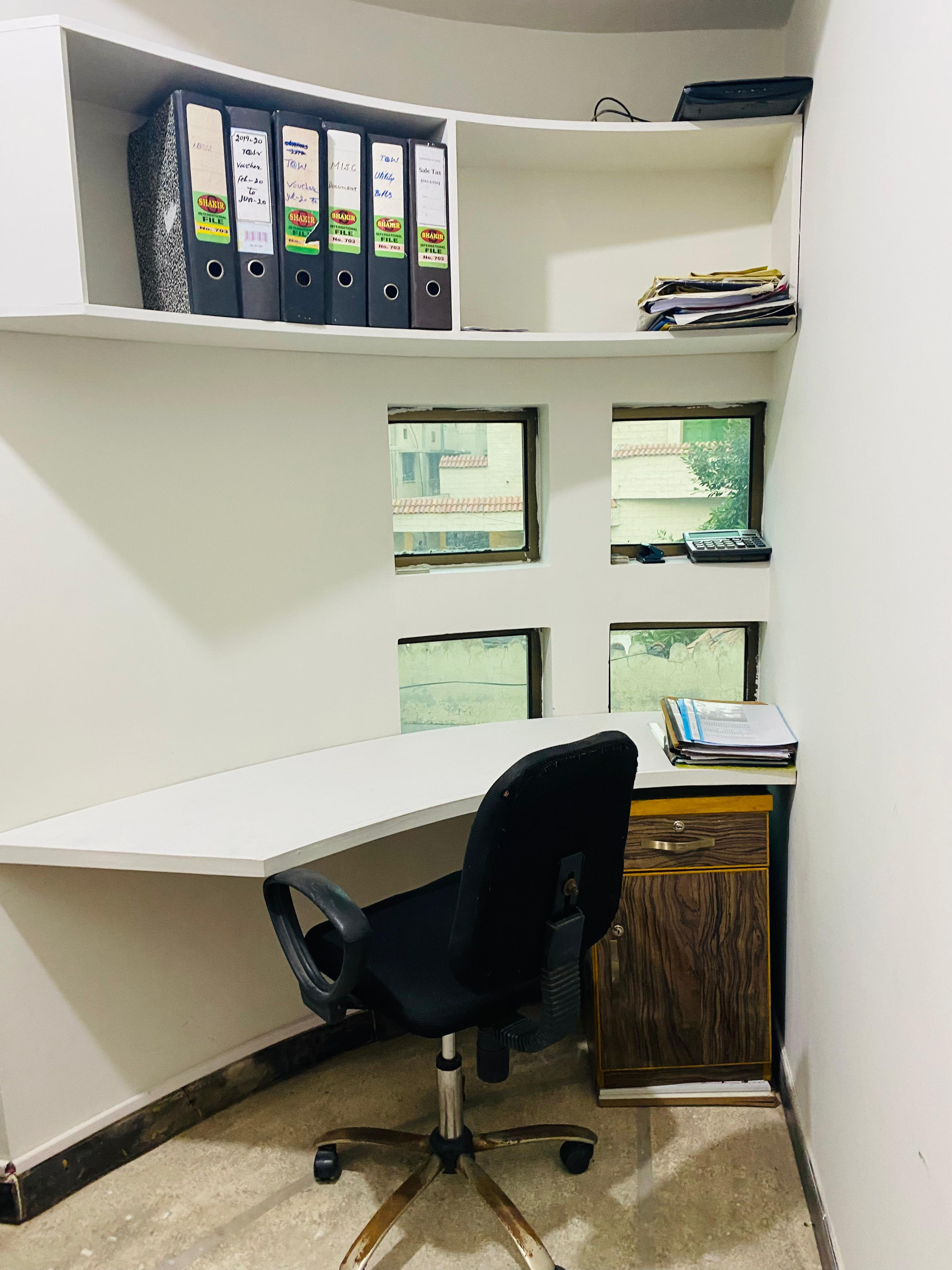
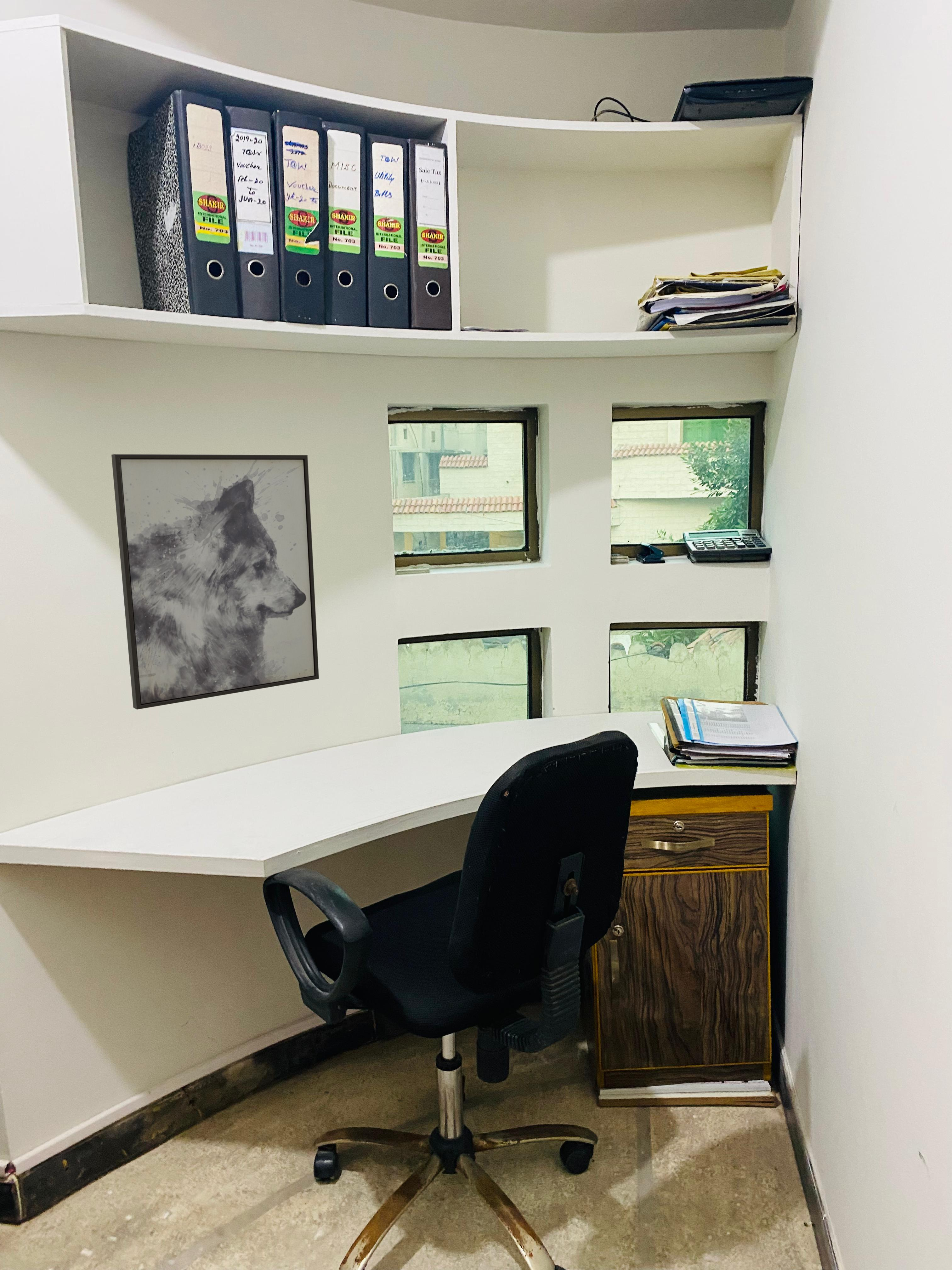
+ wall art (224, 576)
